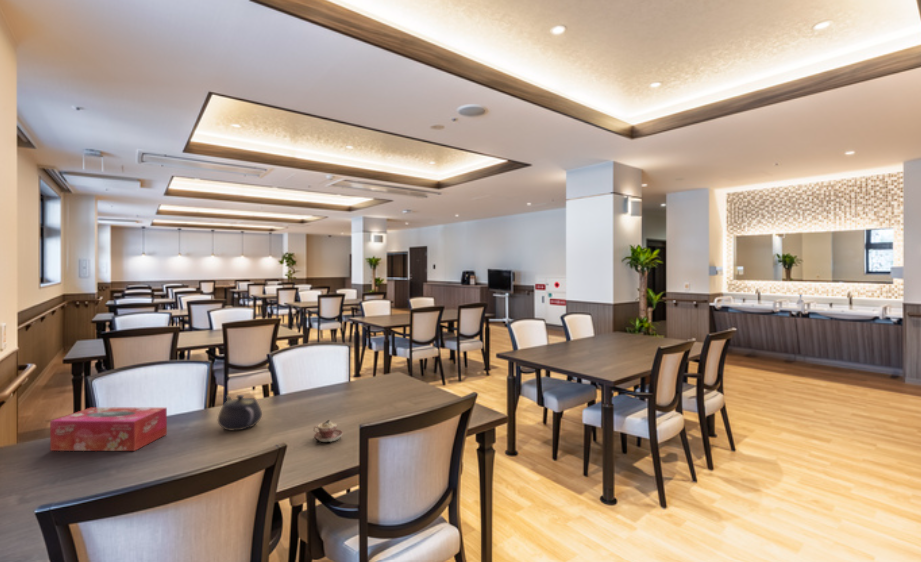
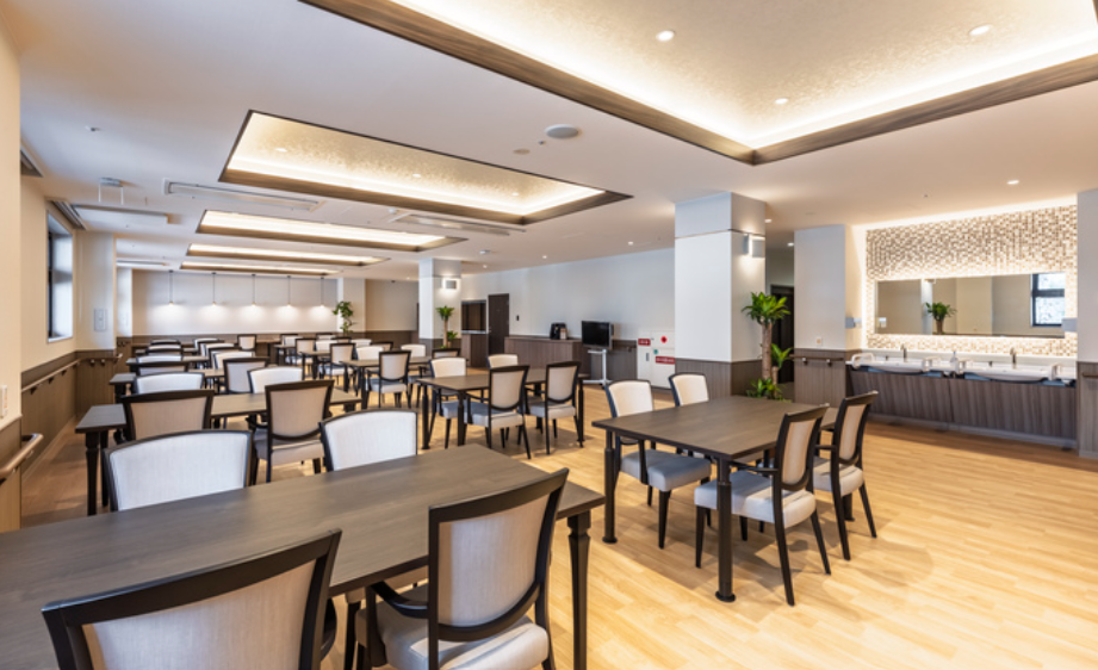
- teacup (328, 429)
- tissue box (111, 428)
- teapot (239, 410)
